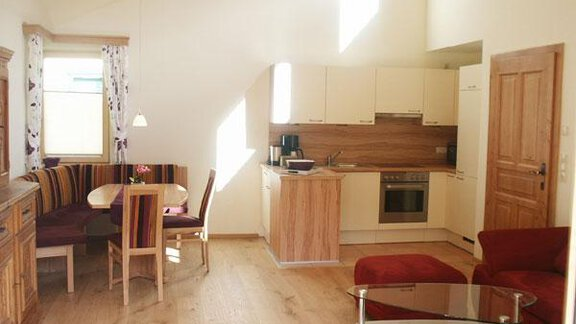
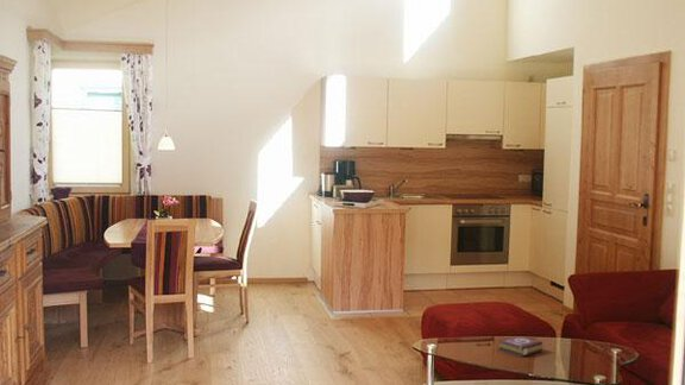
+ book (520, 345)
